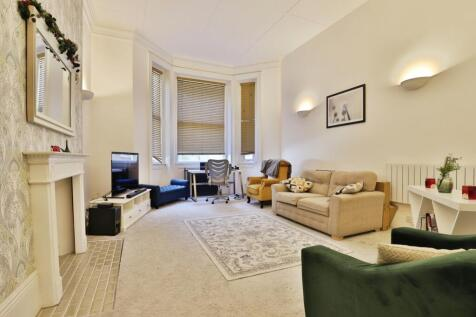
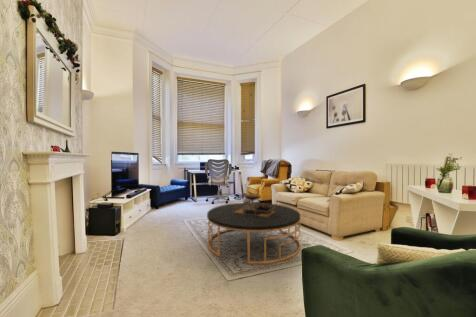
+ coffee table (253, 218)
